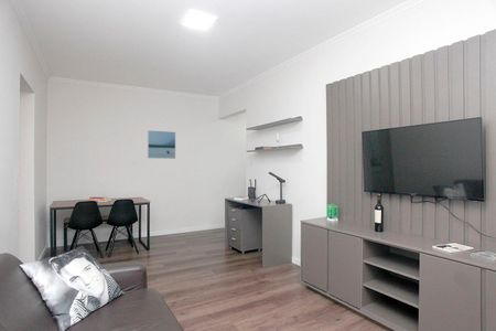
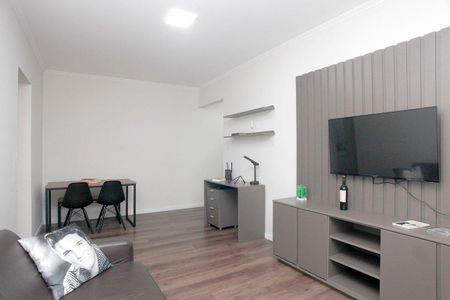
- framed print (161, 145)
